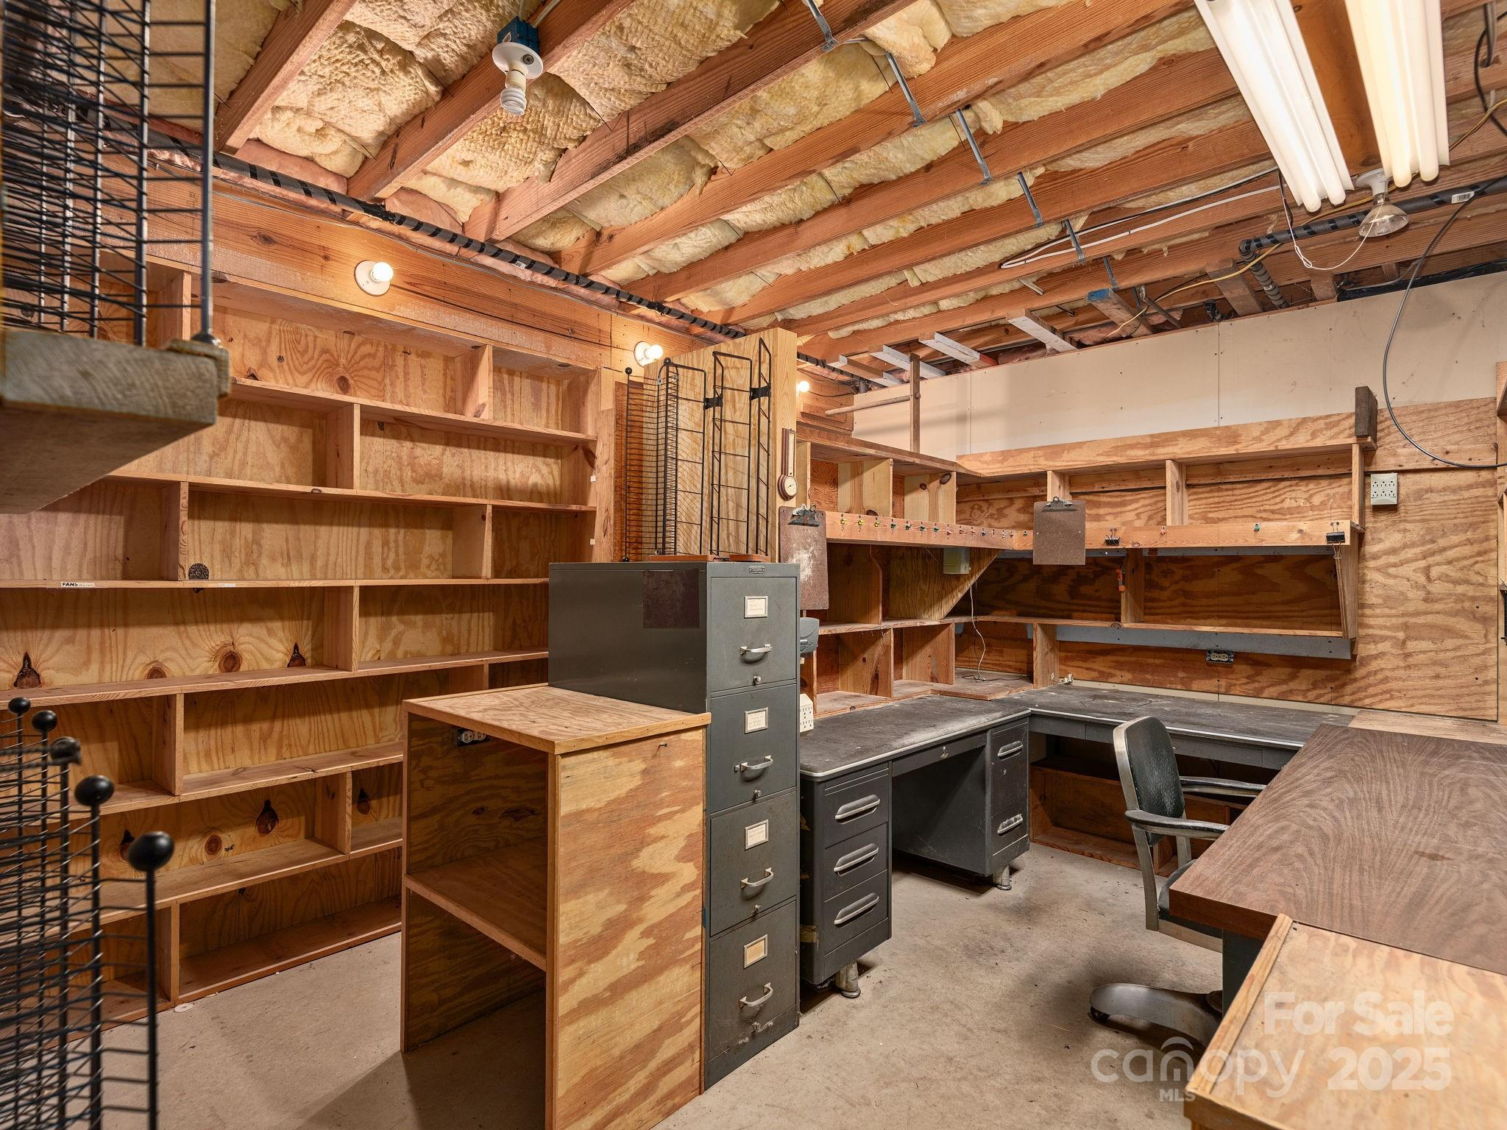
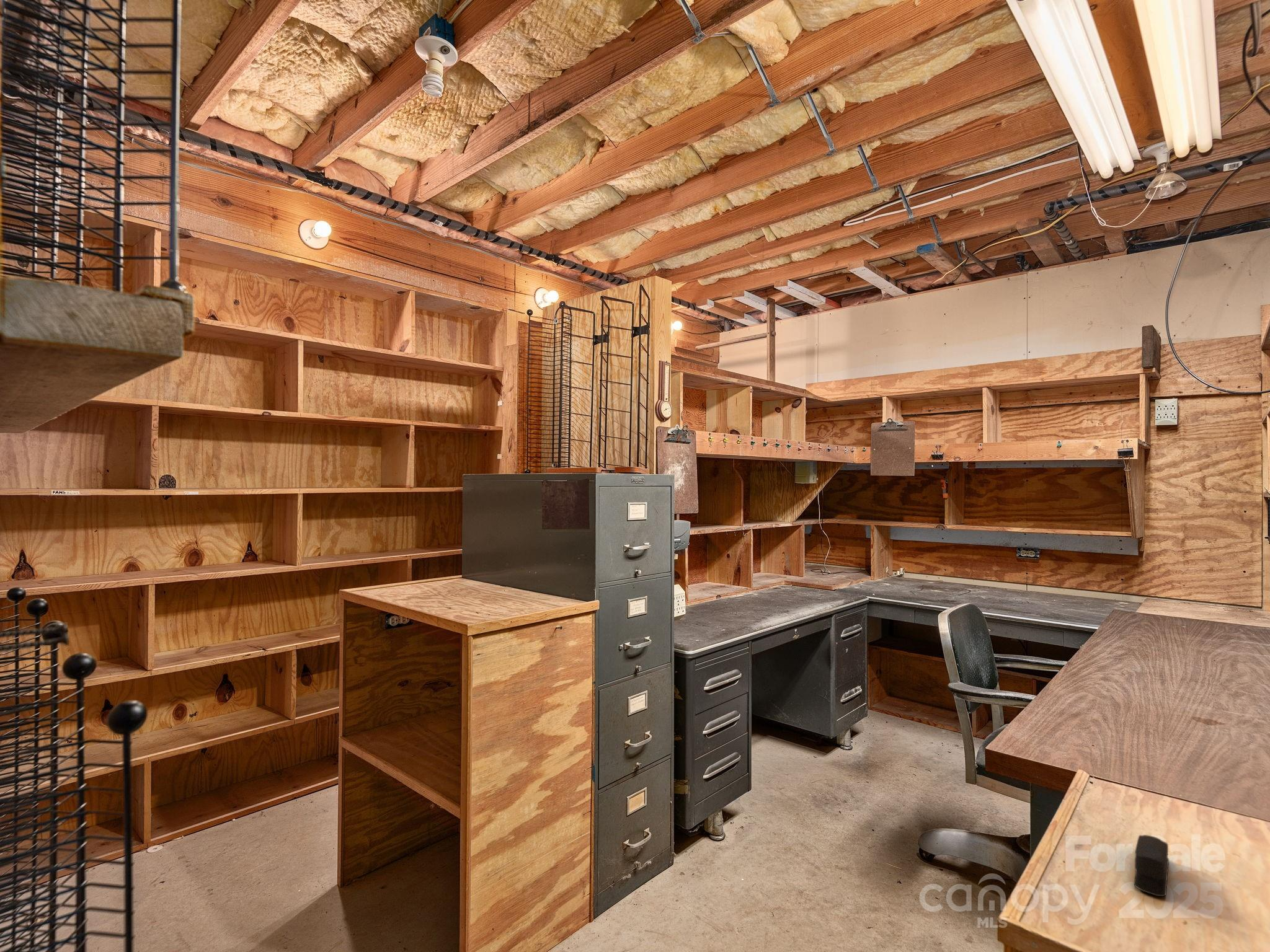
+ stapler (1152, 856)
